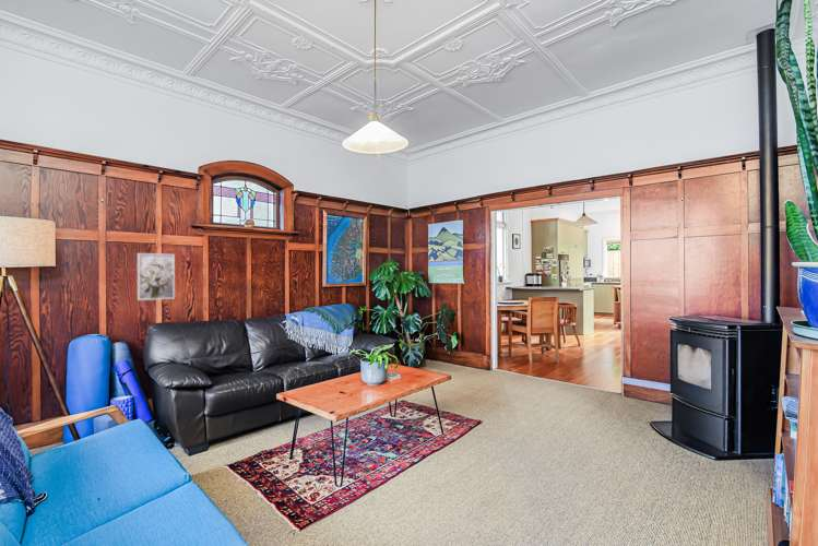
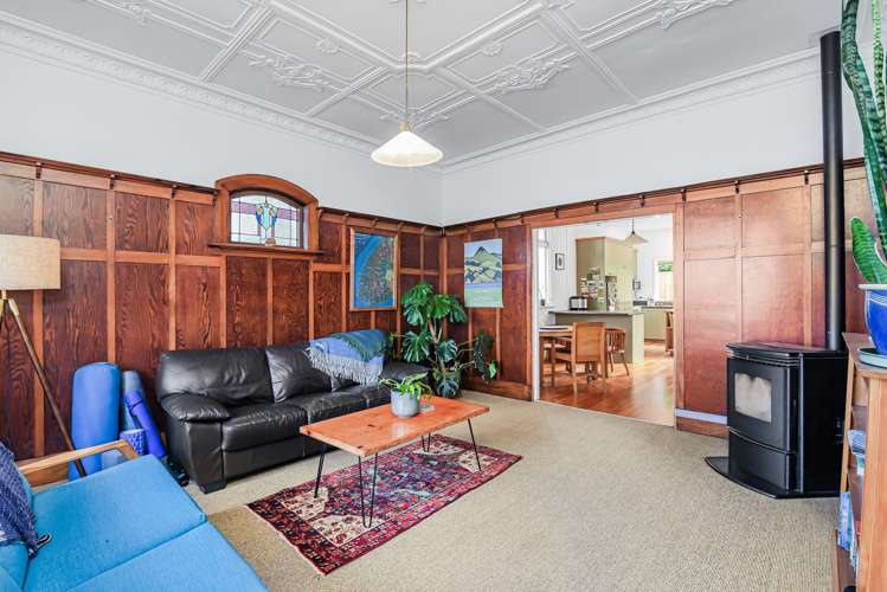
- wall art (156, 276)
